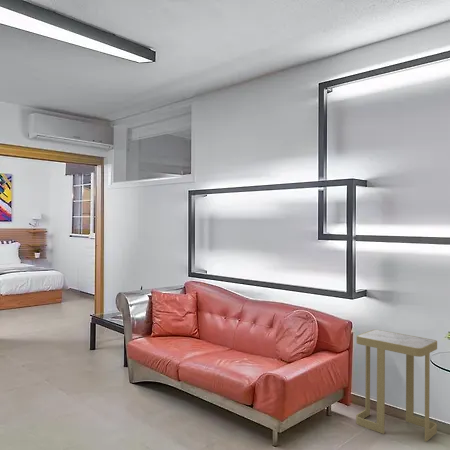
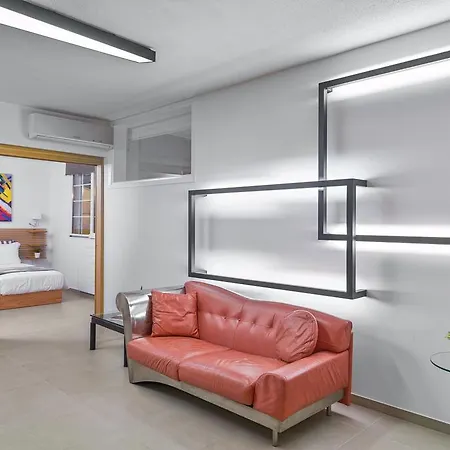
- side table (406, 382)
